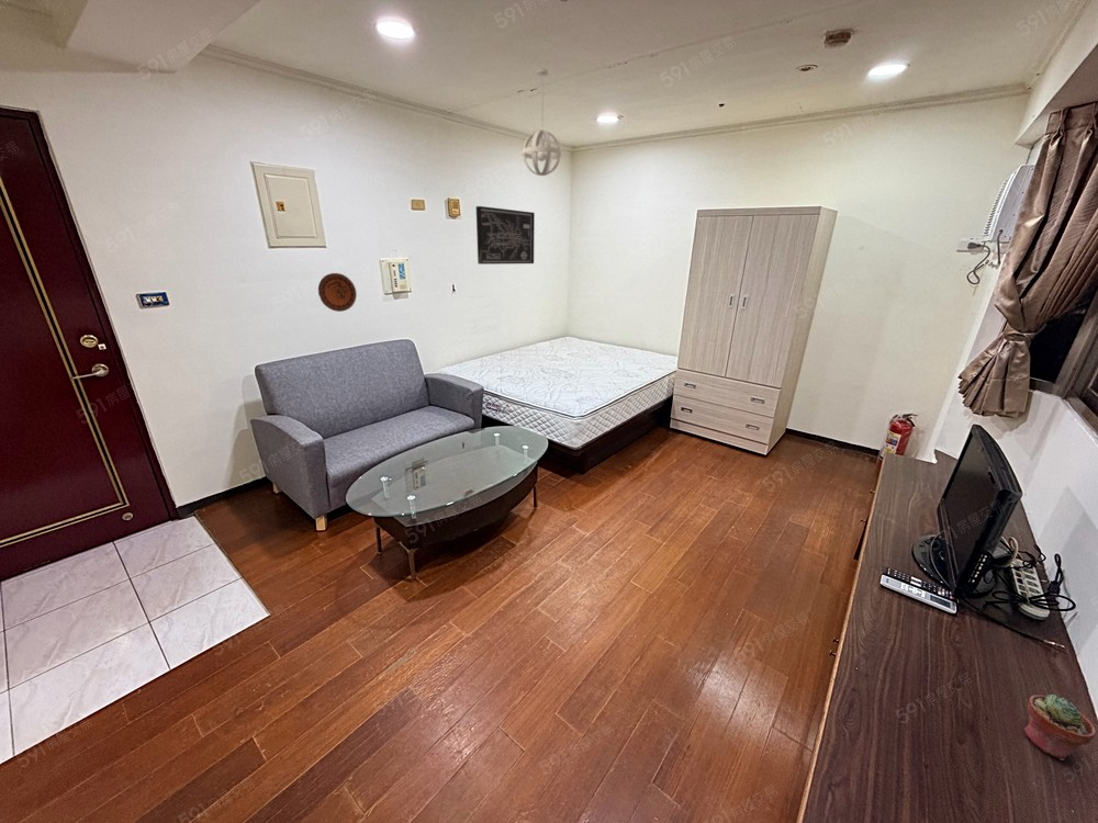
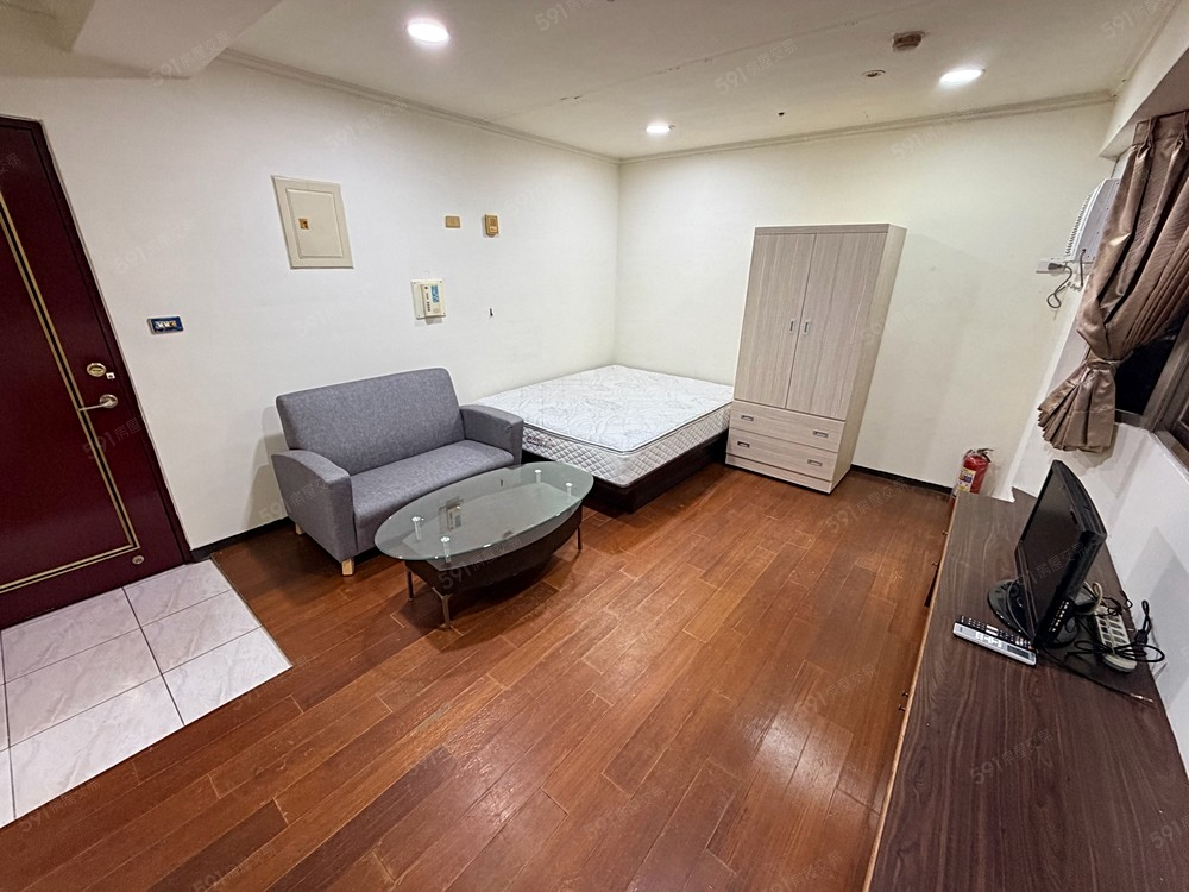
- potted succulent (1056, 722)
- pendant light (542, 126)
- wall art (506, 237)
- decorative plate (337, 292)
